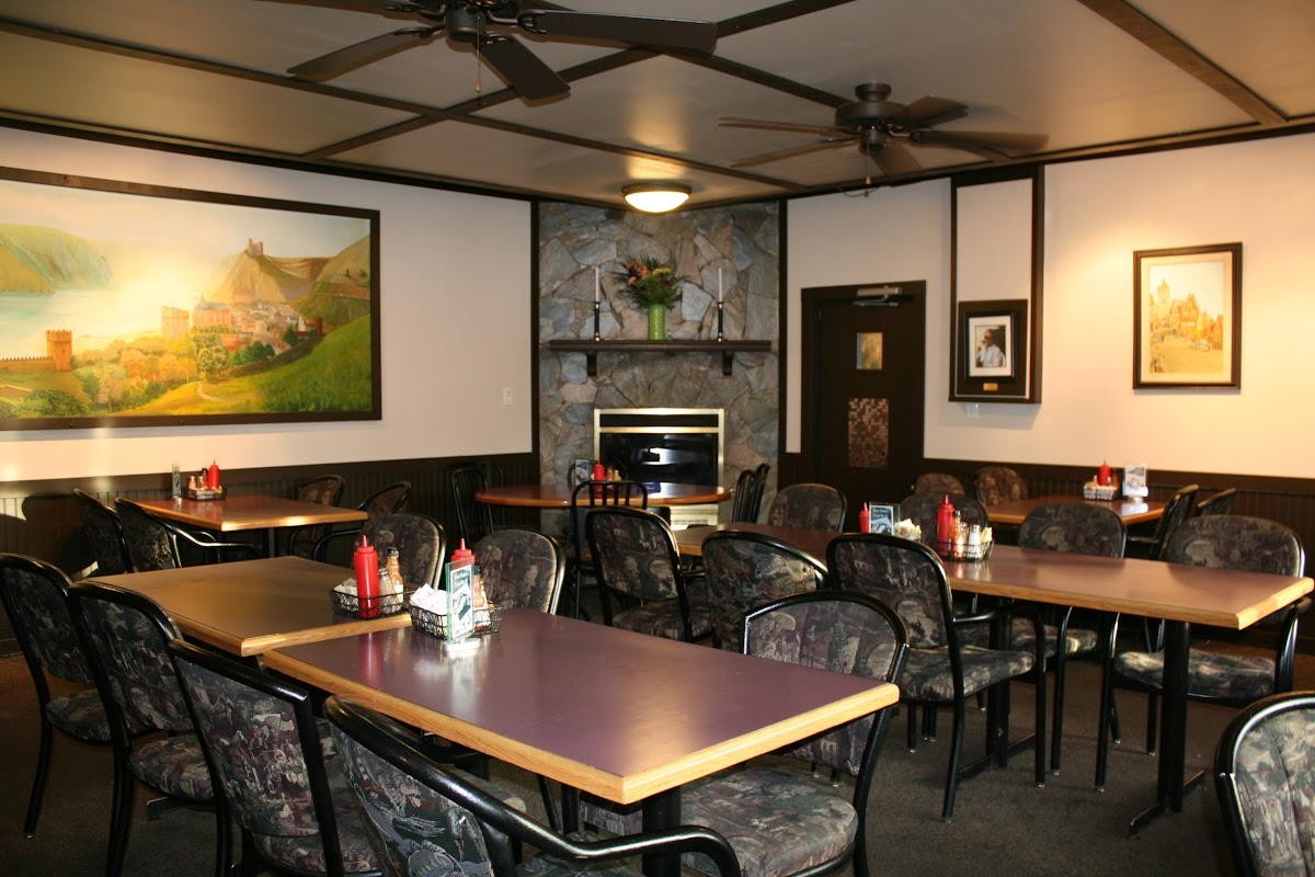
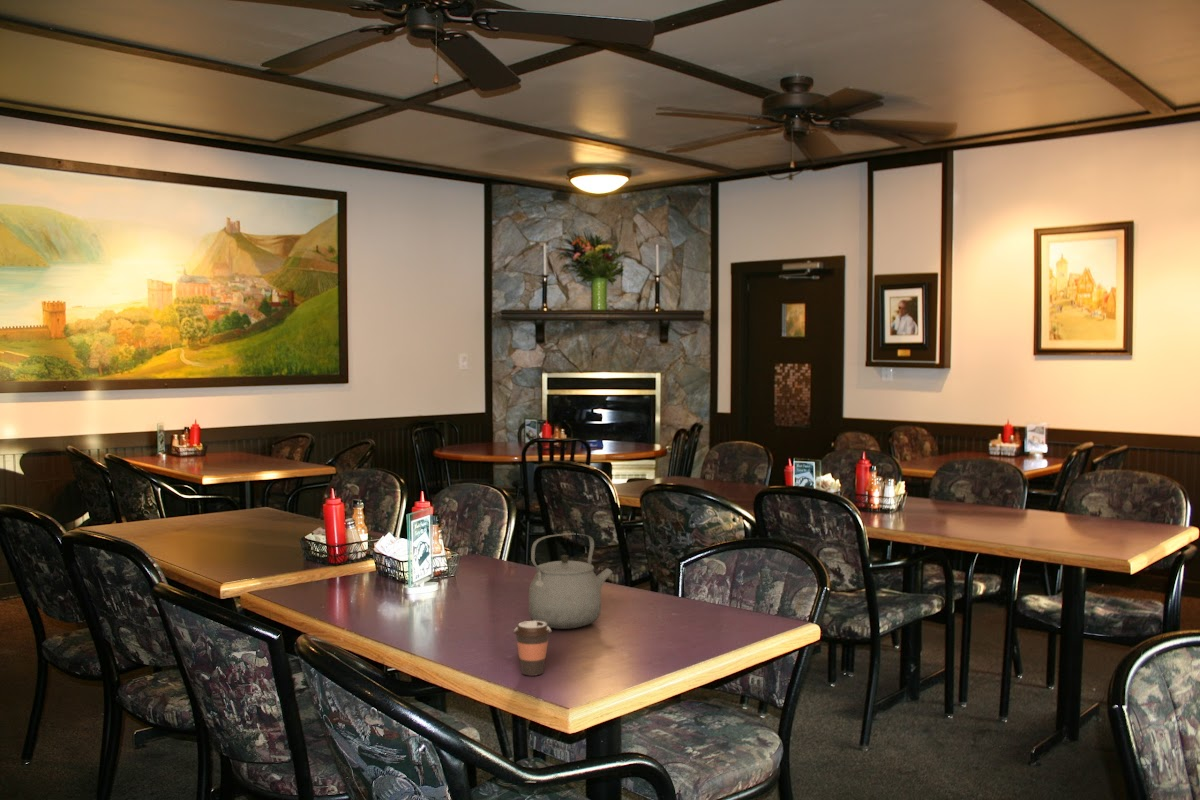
+ coffee cup (532, 648)
+ tea kettle (573, 577)
